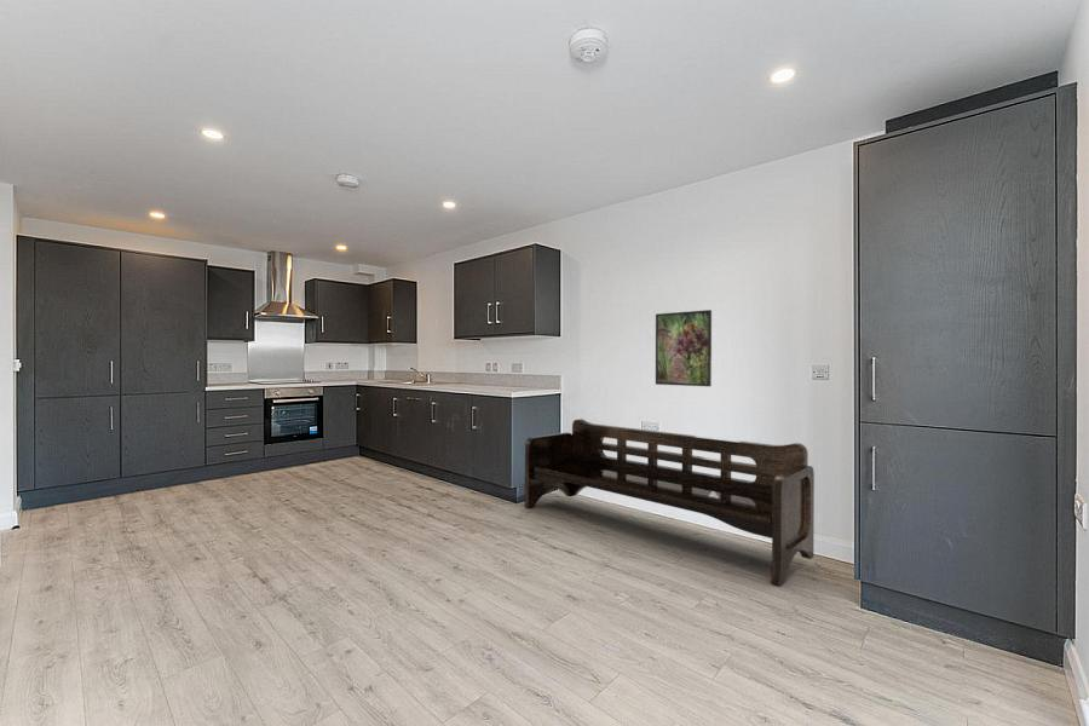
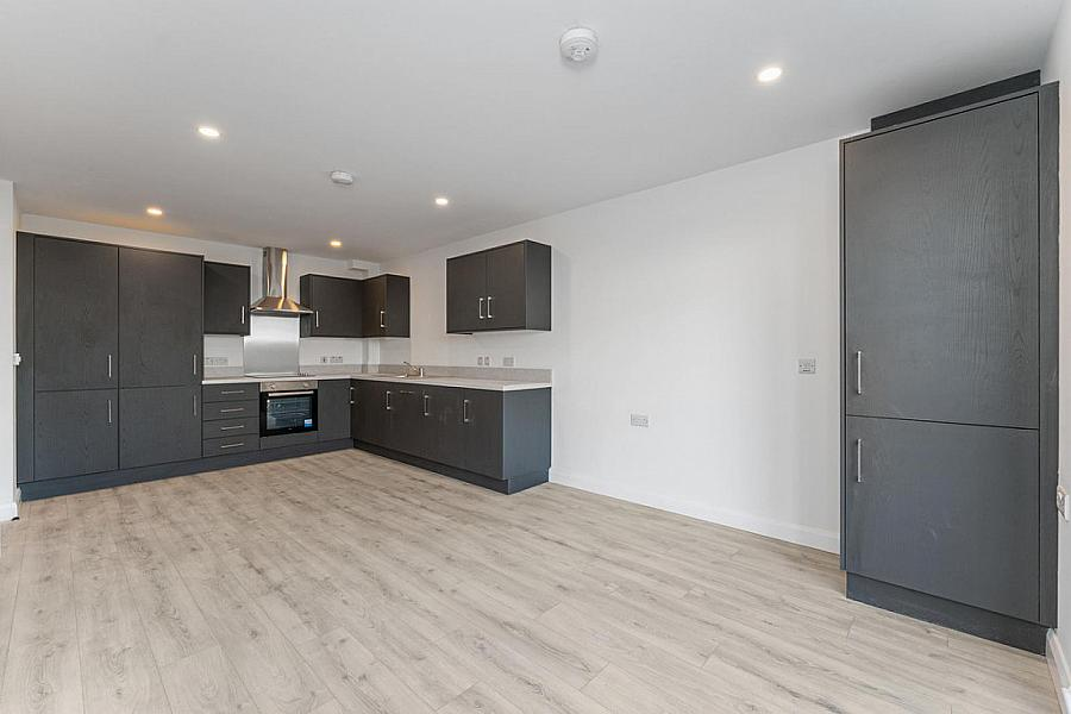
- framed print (681, 348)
- bench (649, 480)
